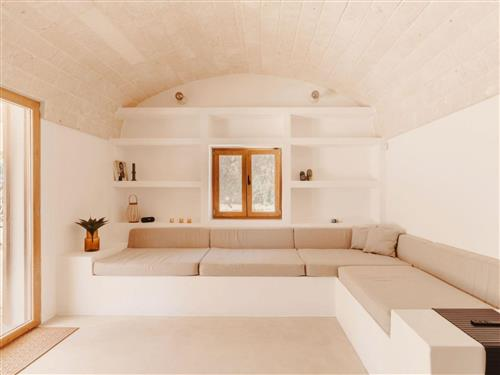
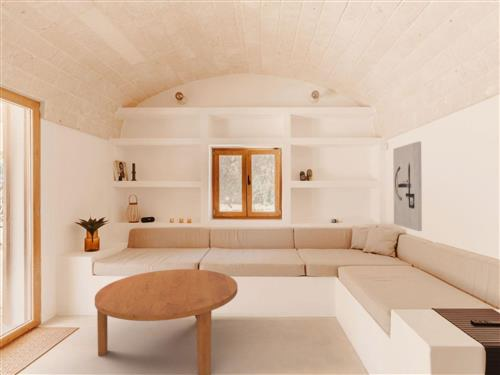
+ coffee table (170, 316)
+ wall art (406, 186)
